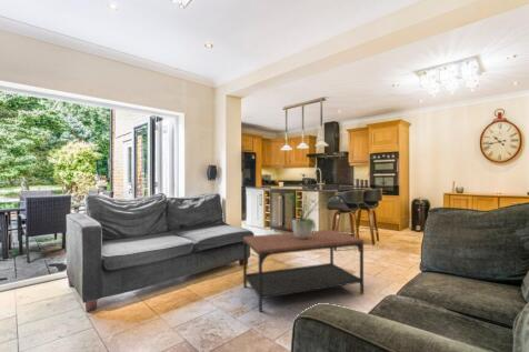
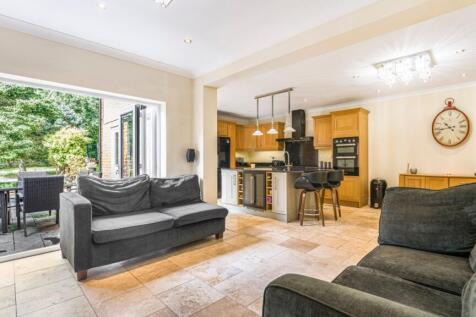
- potted plant (307, 208)
- coffee table (301, 266)
